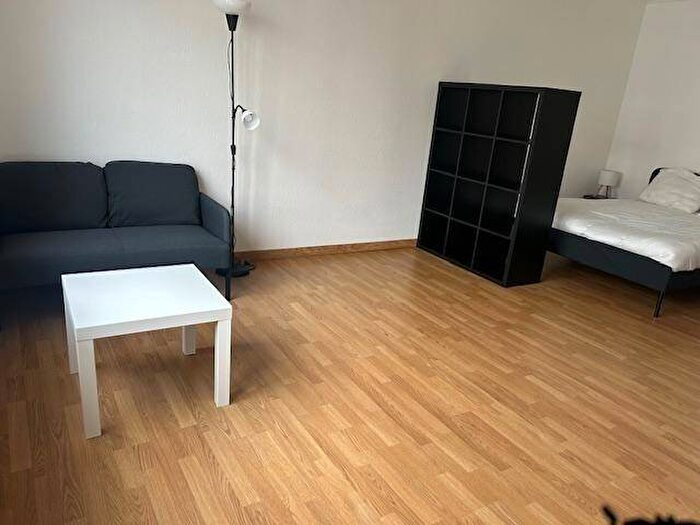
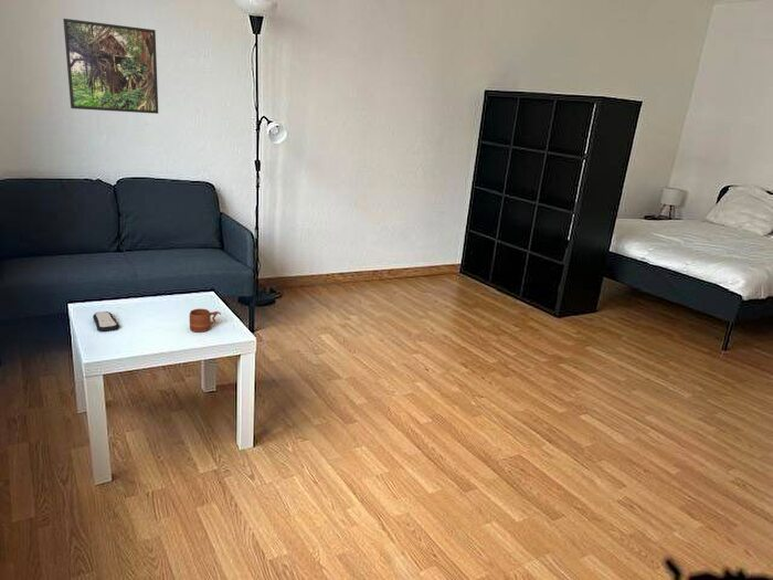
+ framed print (113, 68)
+ mug (205, 319)
+ remote control (105, 320)
